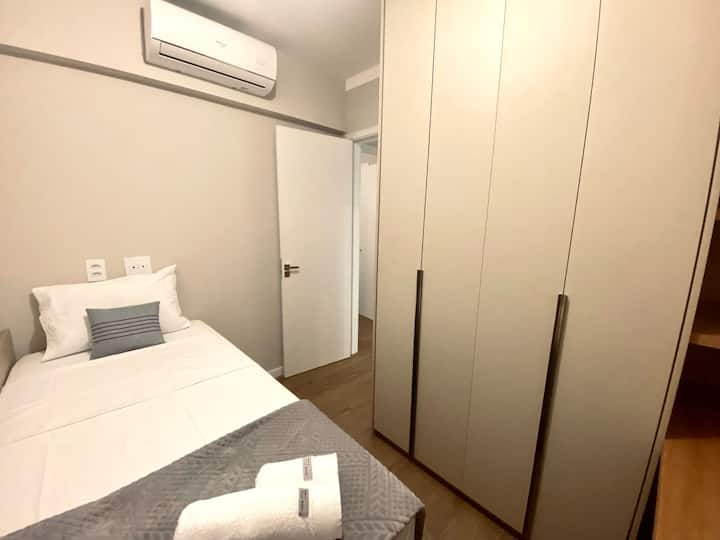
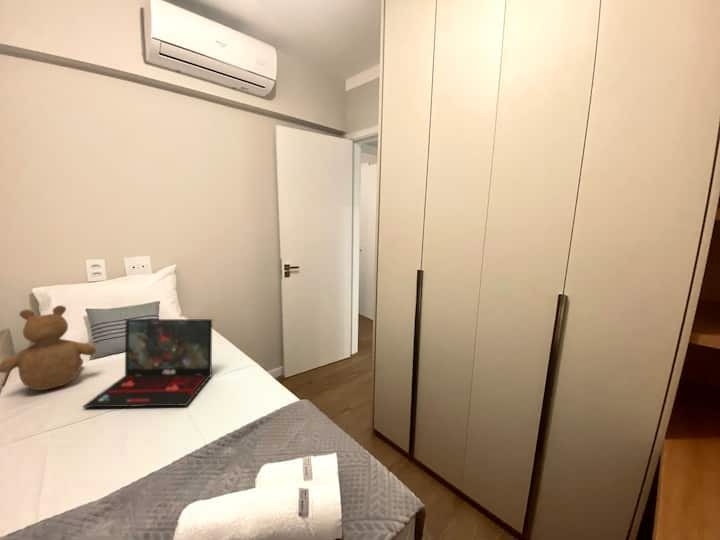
+ teddy bear (50, 343)
+ laptop (154, 359)
